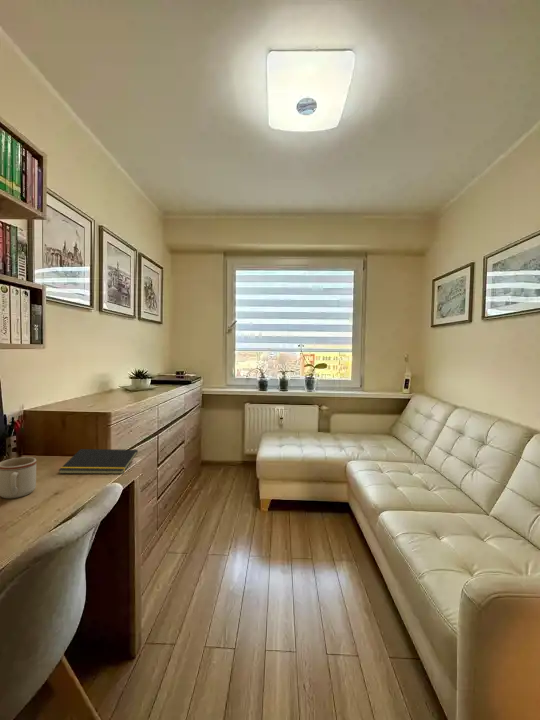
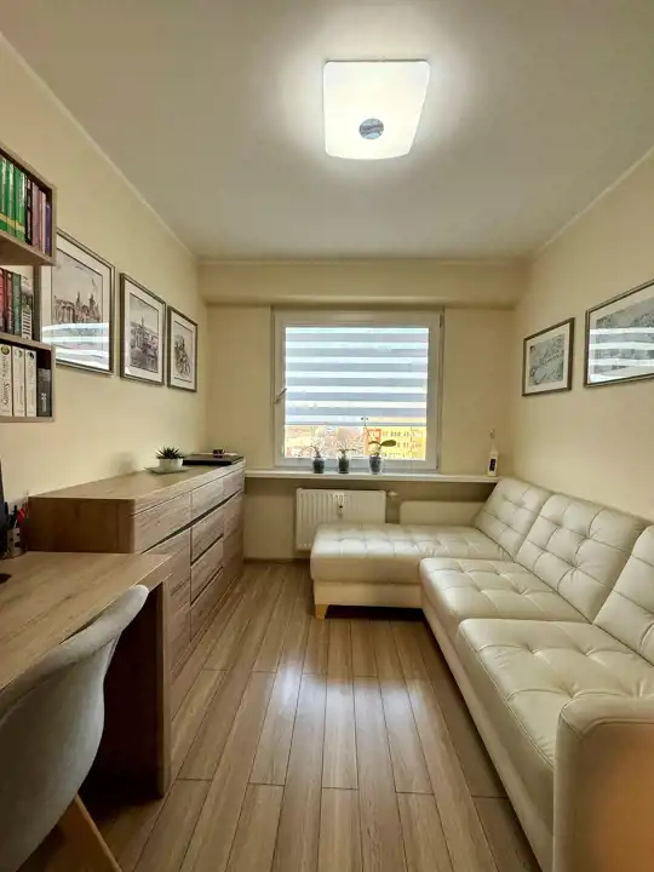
- mug (16, 479)
- notepad (100, 460)
